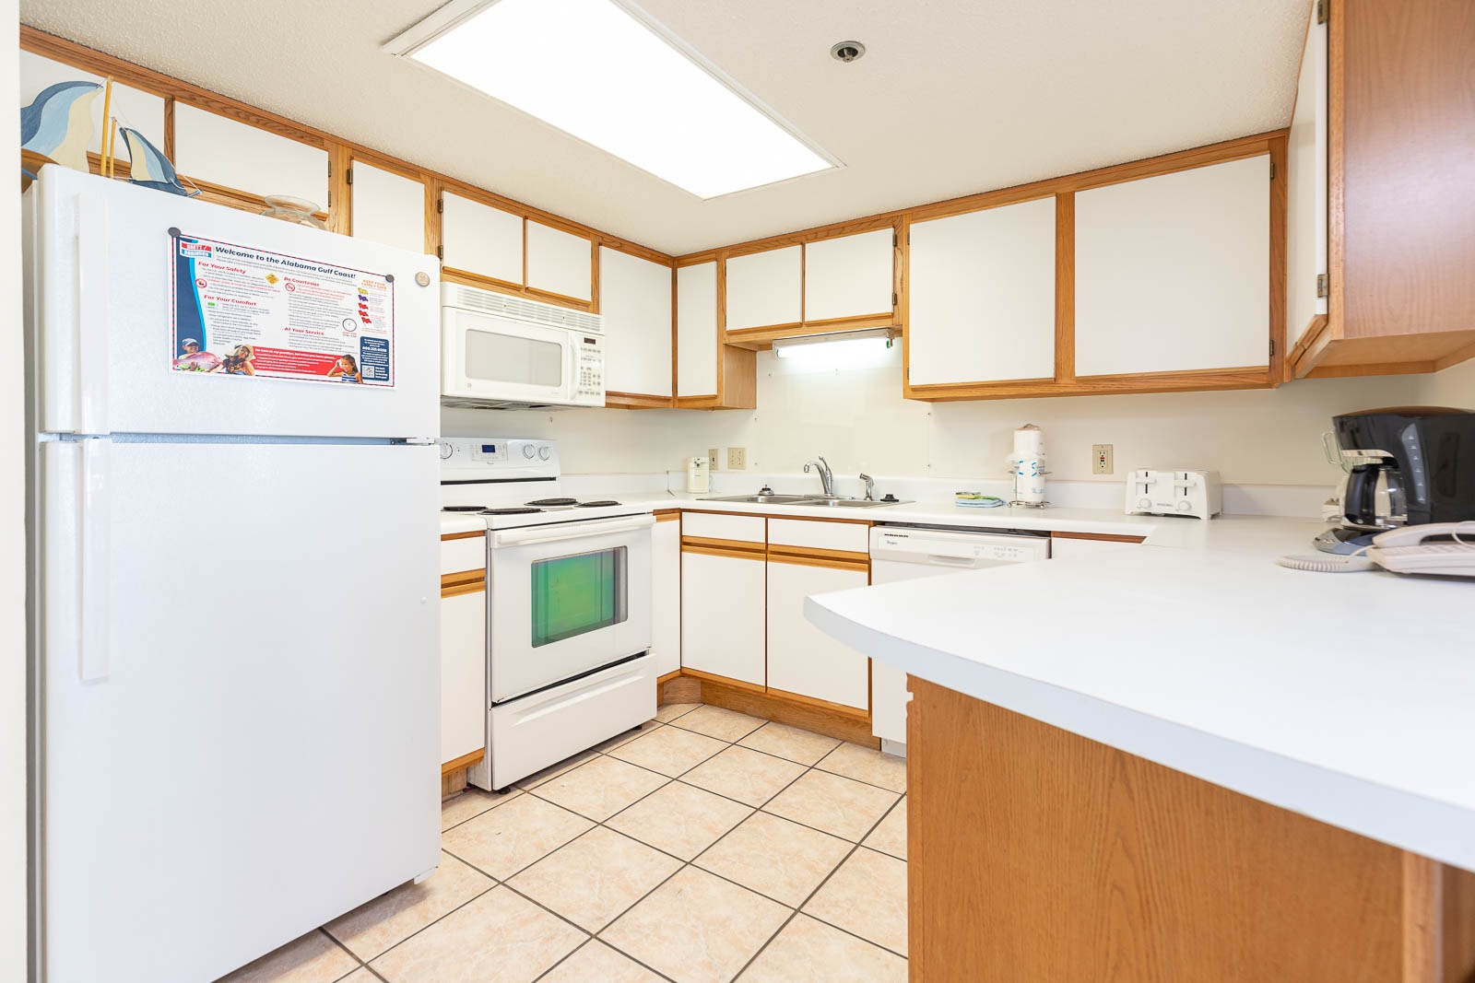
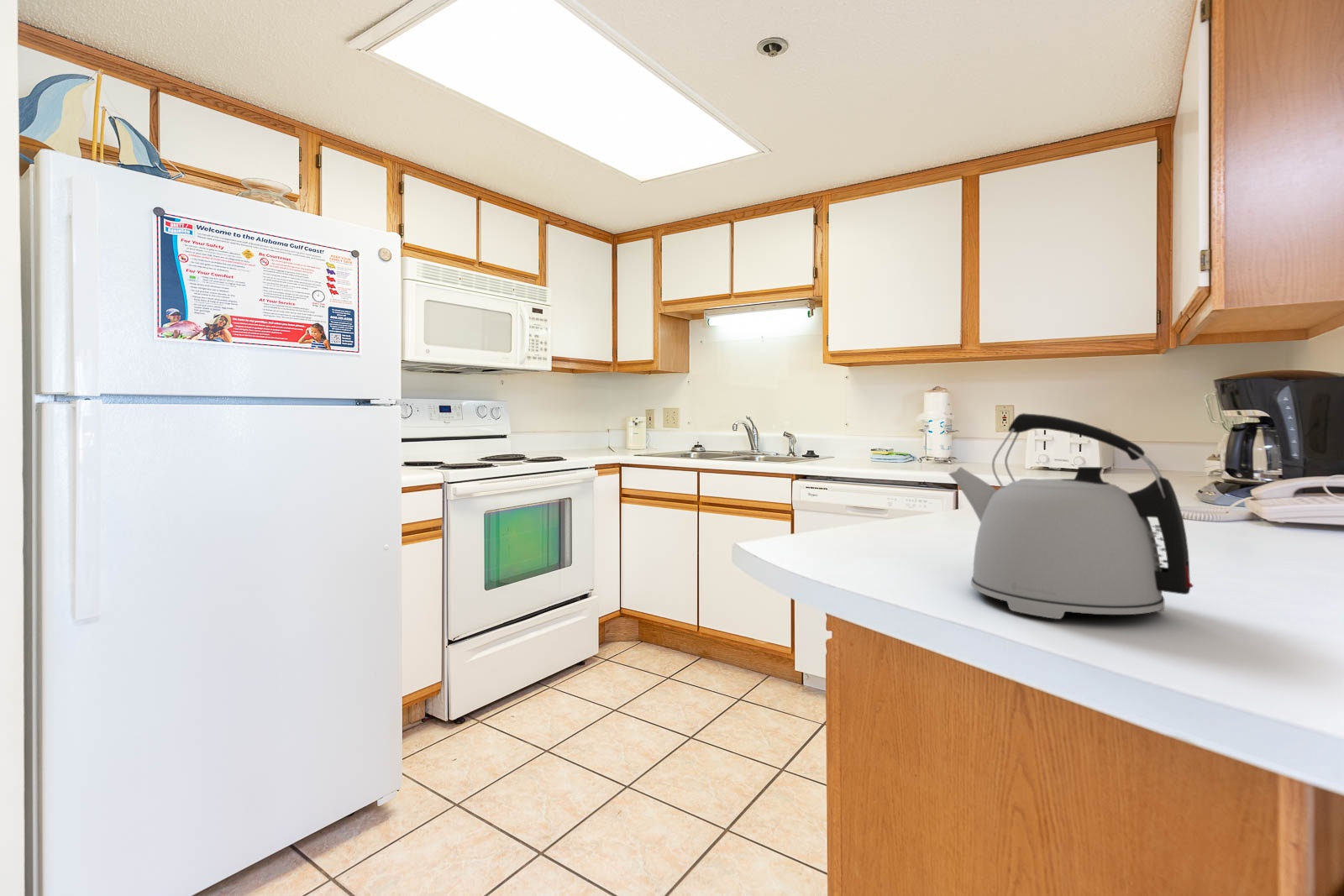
+ kettle (1056, 506)
